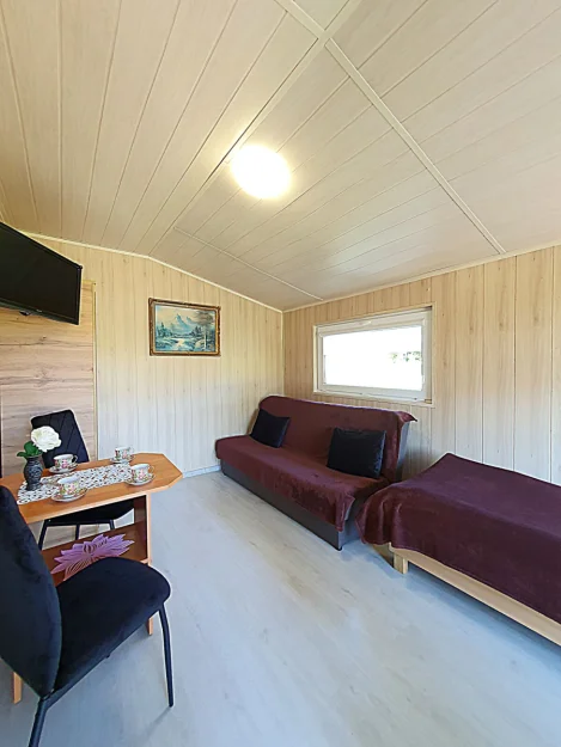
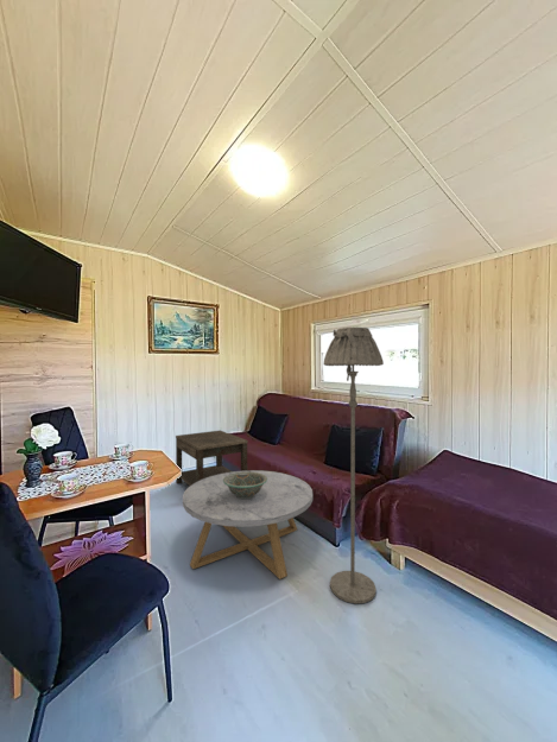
+ floor lamp (352, 458)
+ decorative bowl (245, 487)
+ side table (209, 467)
+ coffee table (248, 518)
